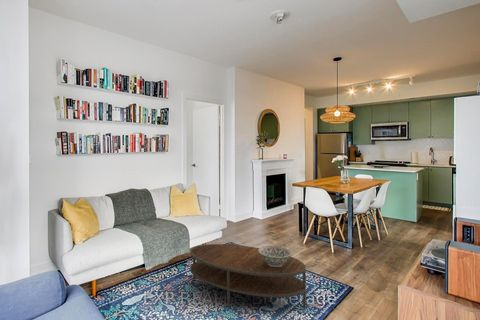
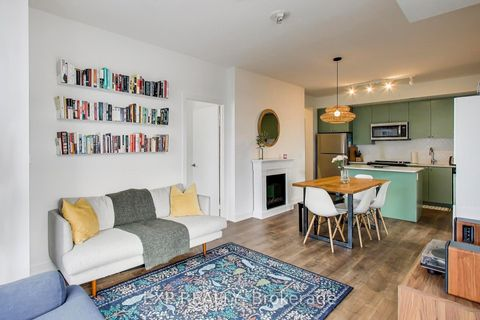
- decorative bowl (275, 257)
- coffee table (243, 274)
